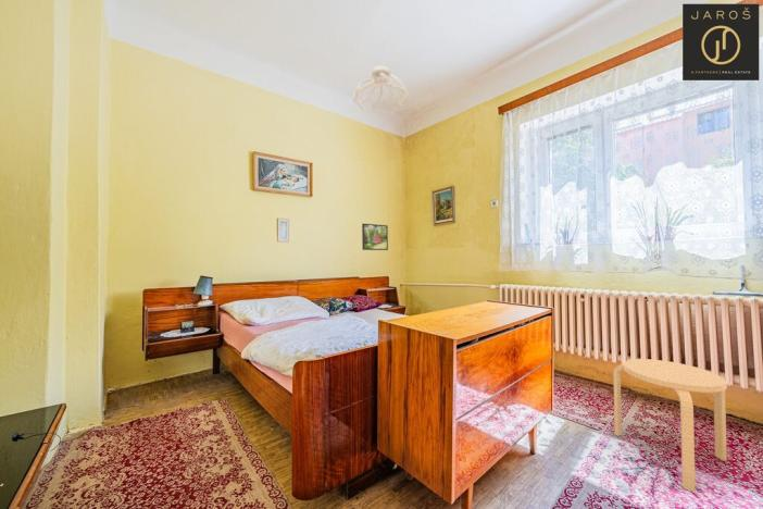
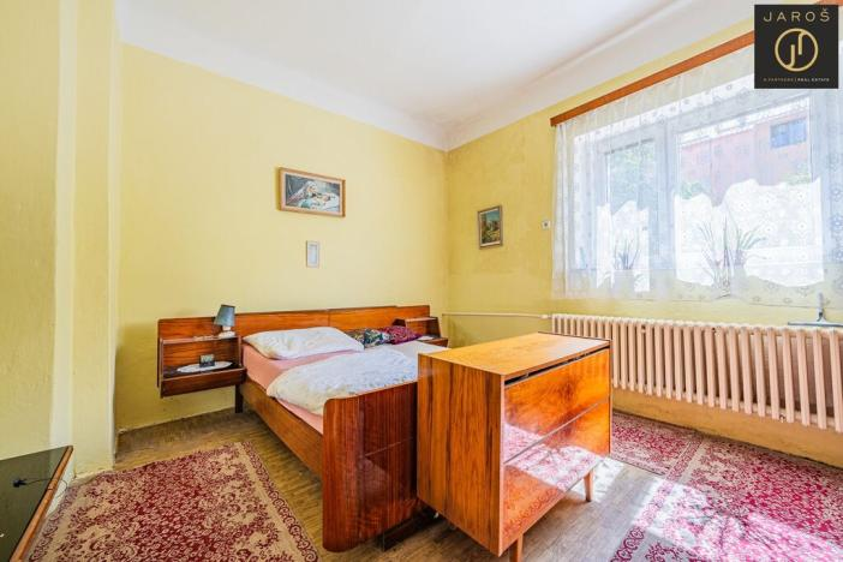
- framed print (375, 237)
- ceiling light fixture (380, 86)
- stool (680, 414)
